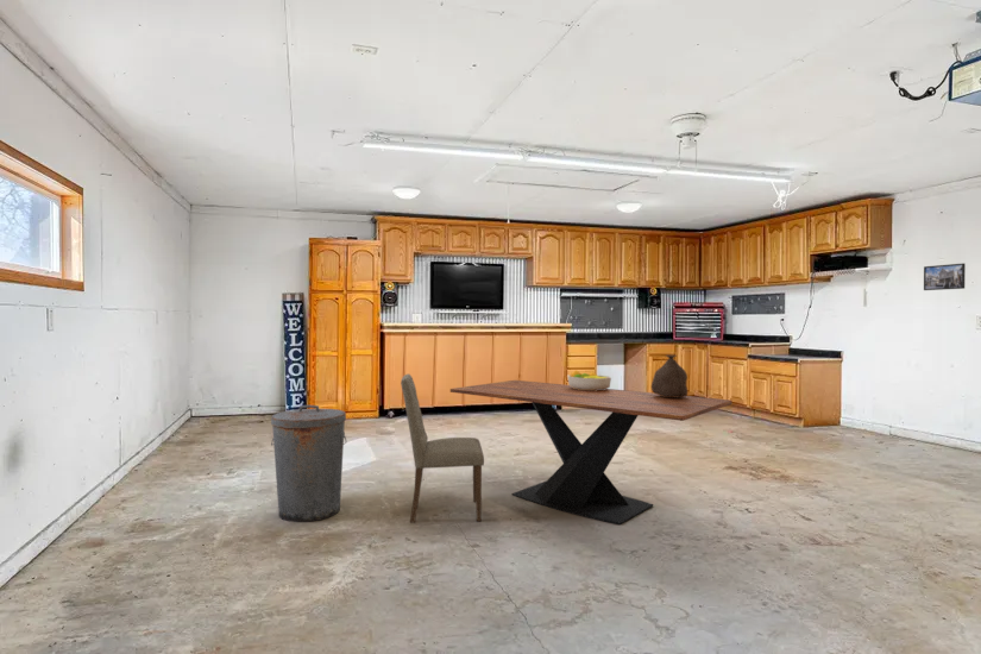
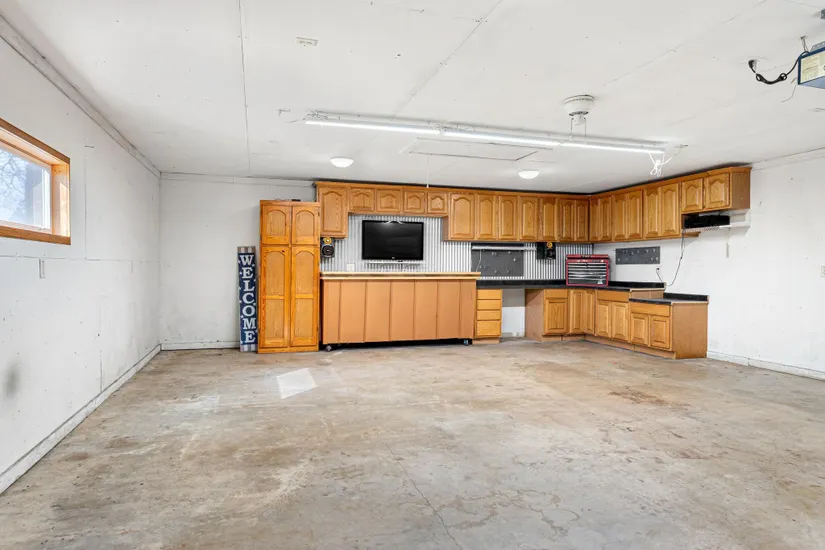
- trash can (309, 458)
- dining table (579, 447)
- bag (671, 376)
- dining chair (442, 442)
- fruit bowl (589, 379)
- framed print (943, 277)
